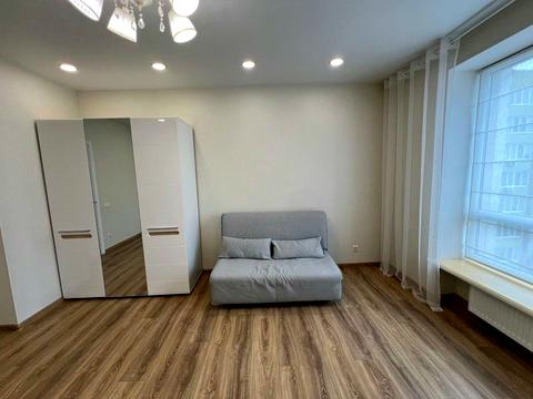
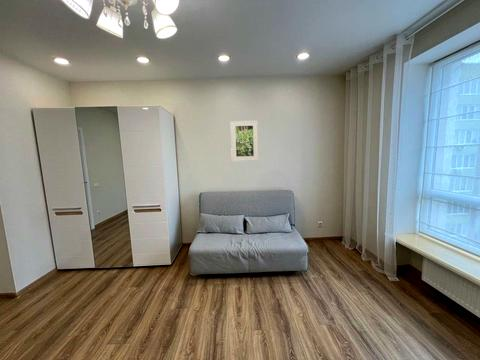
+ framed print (244, 141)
